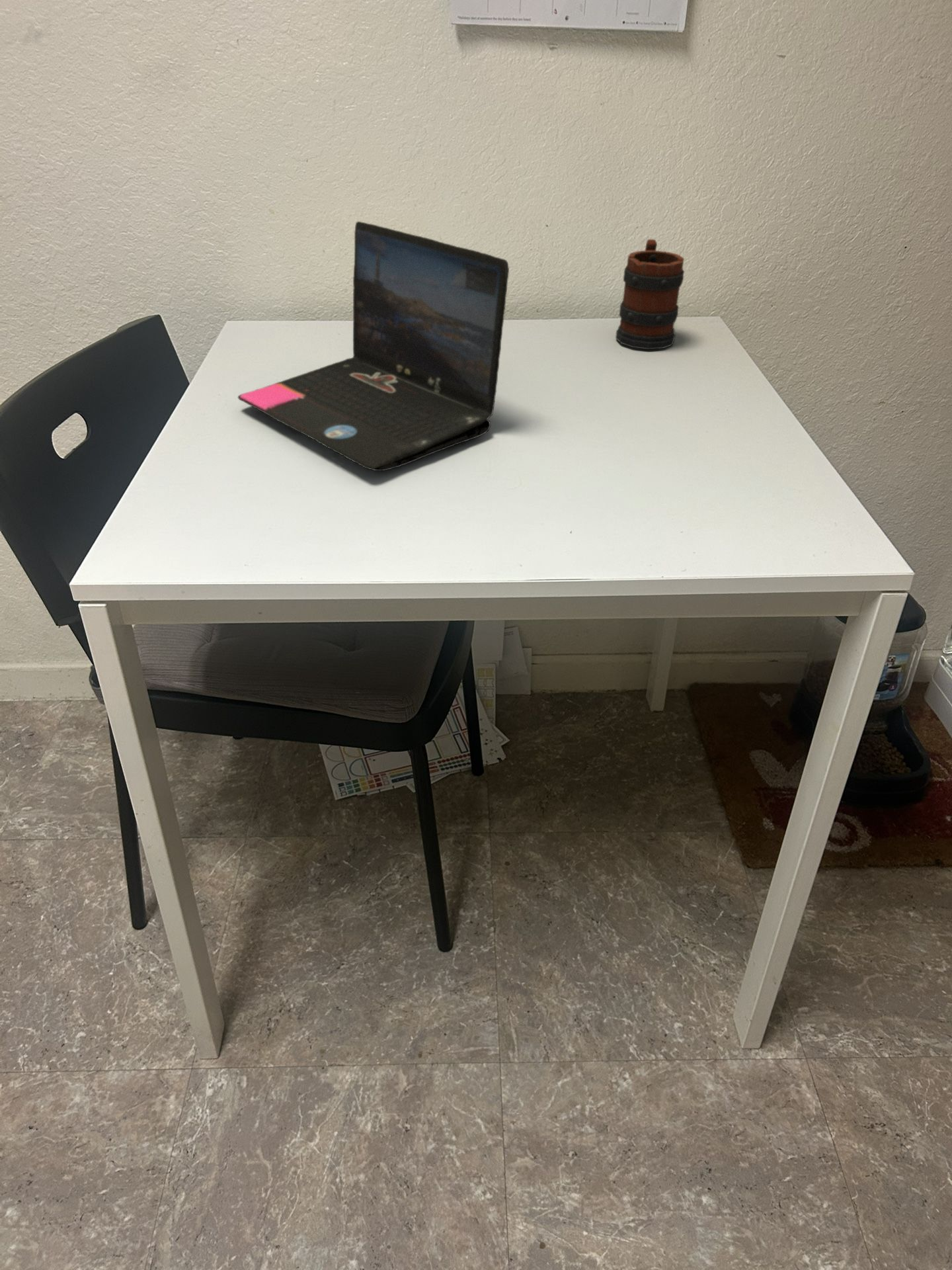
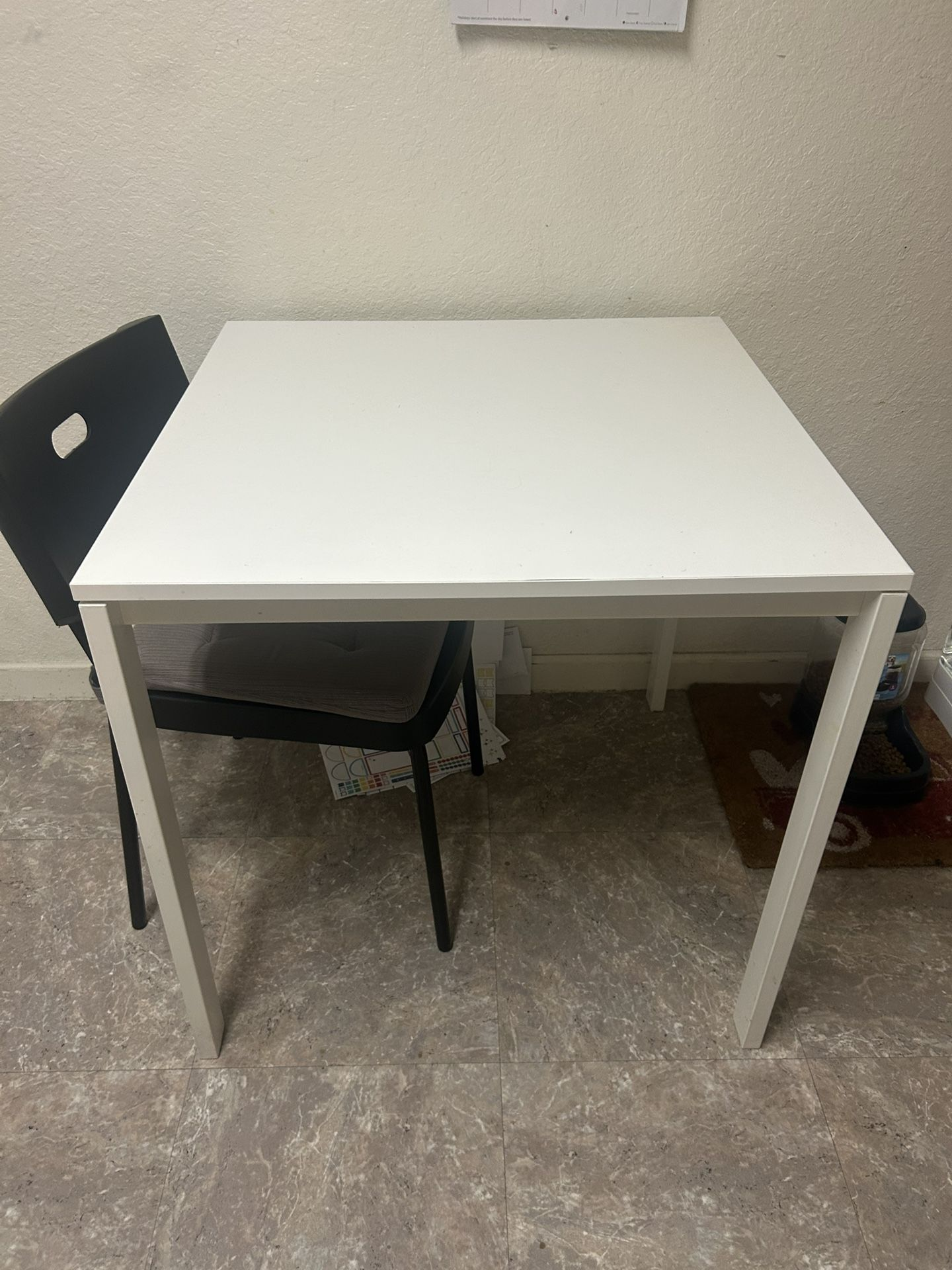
- laptop (364, 338)
- mug (649, 292)
